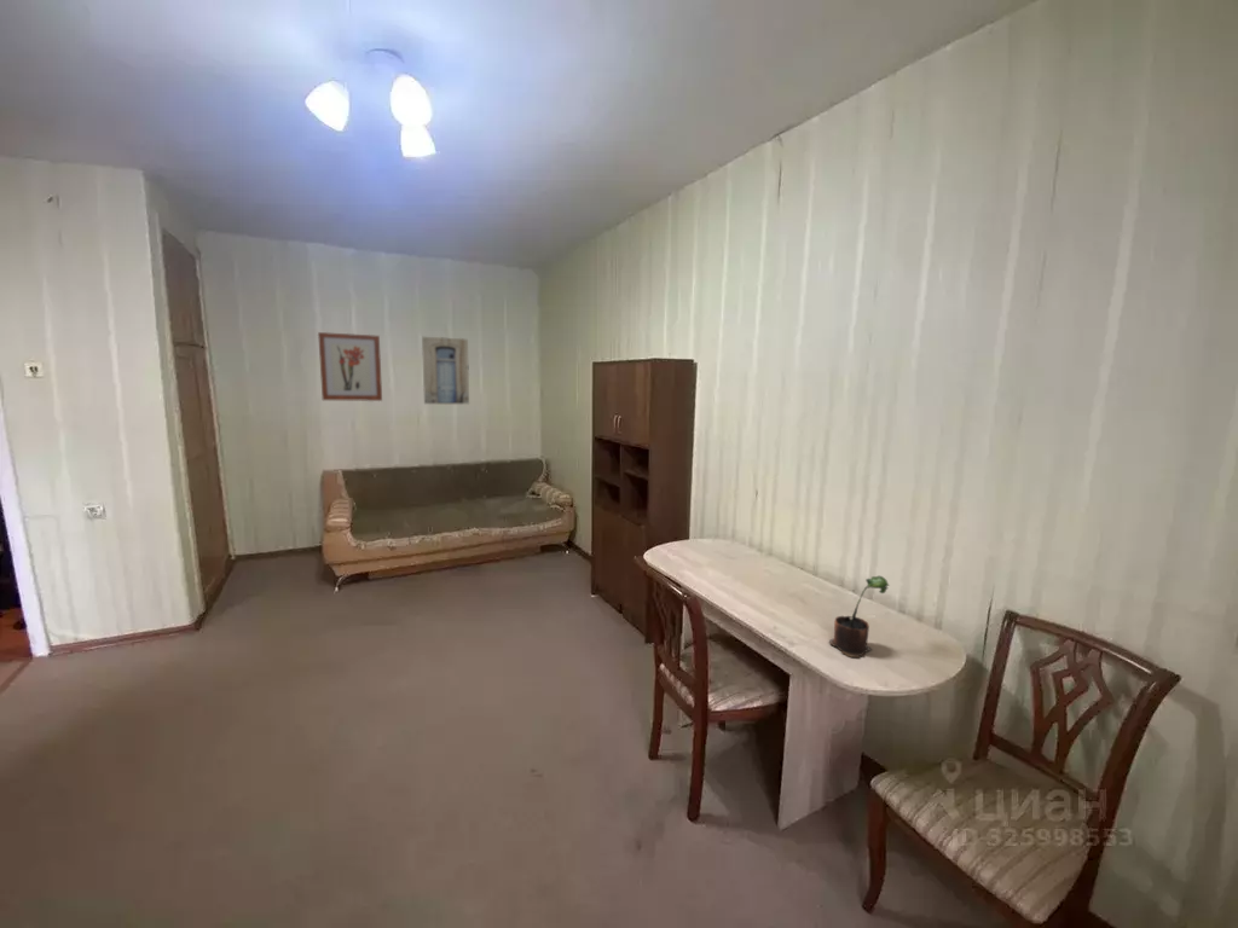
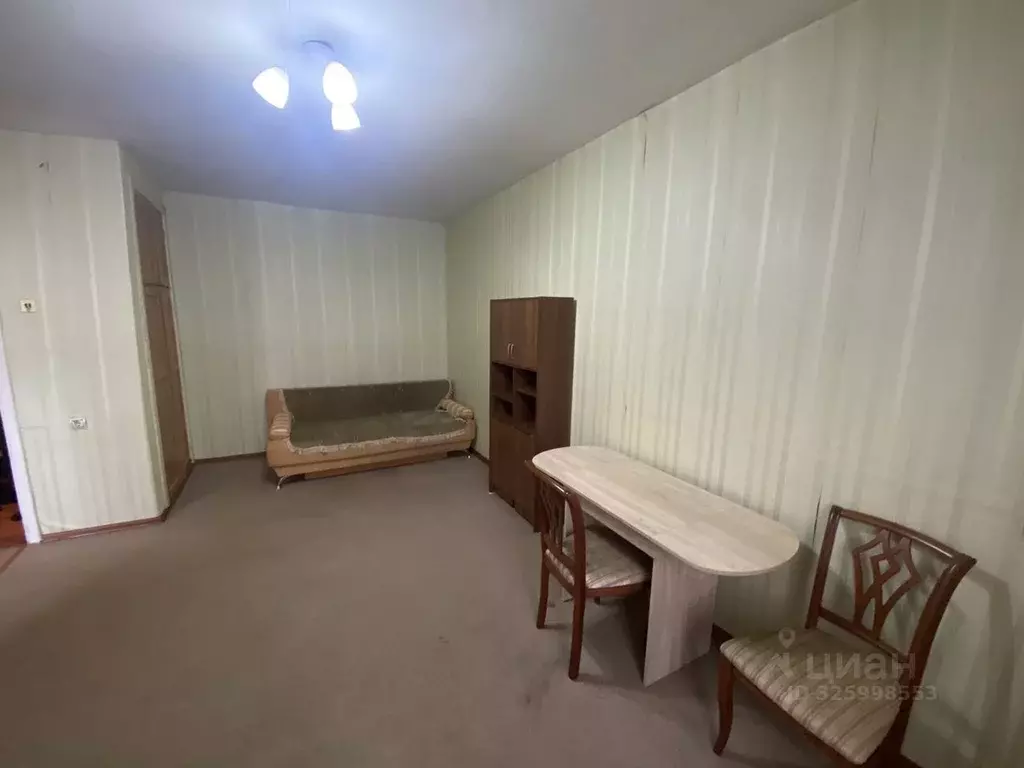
- potted plant (857, 607)
- wall art (446, 371)
- wall art (351, 367)
